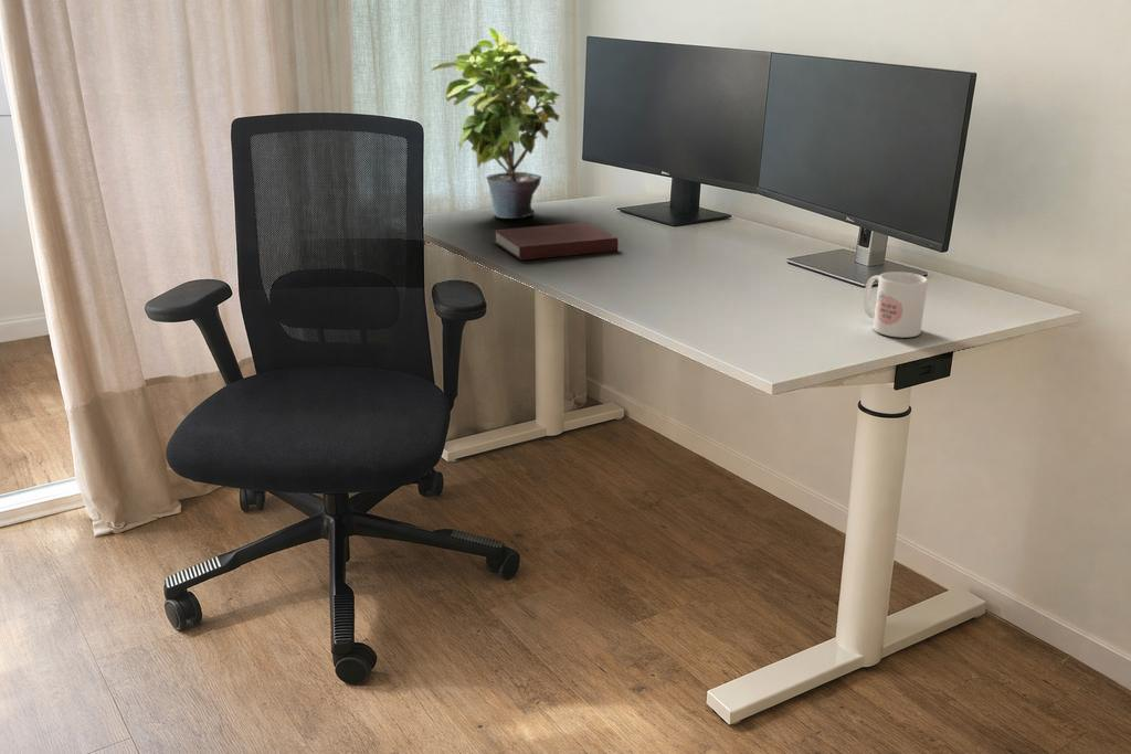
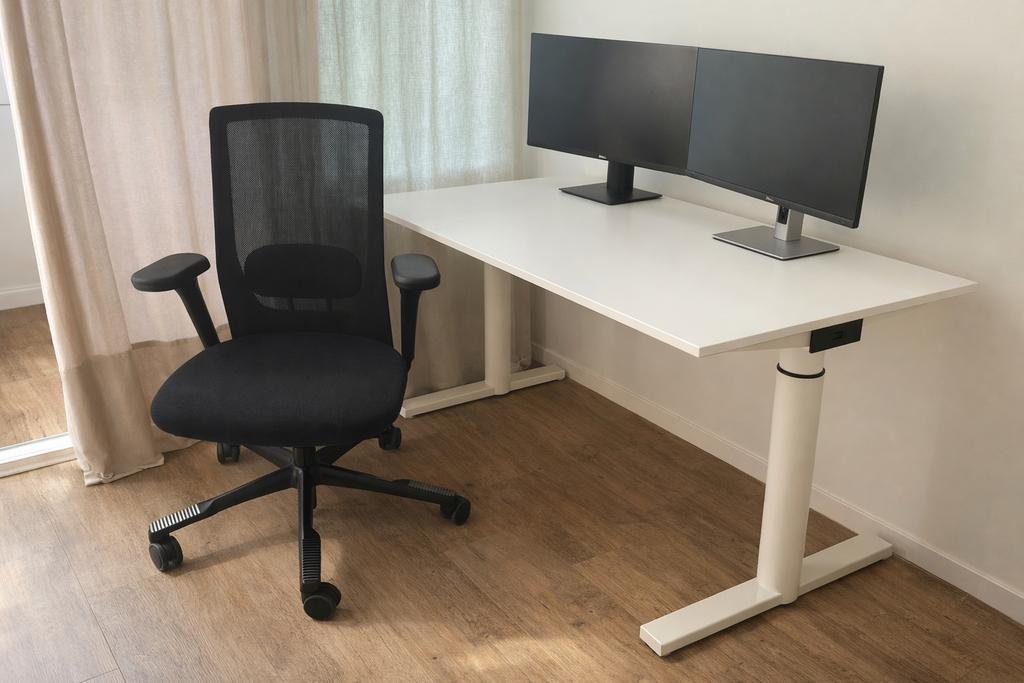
- mug (891, 301)
- potted plant (505, 123)
- notebook (554, 240)
